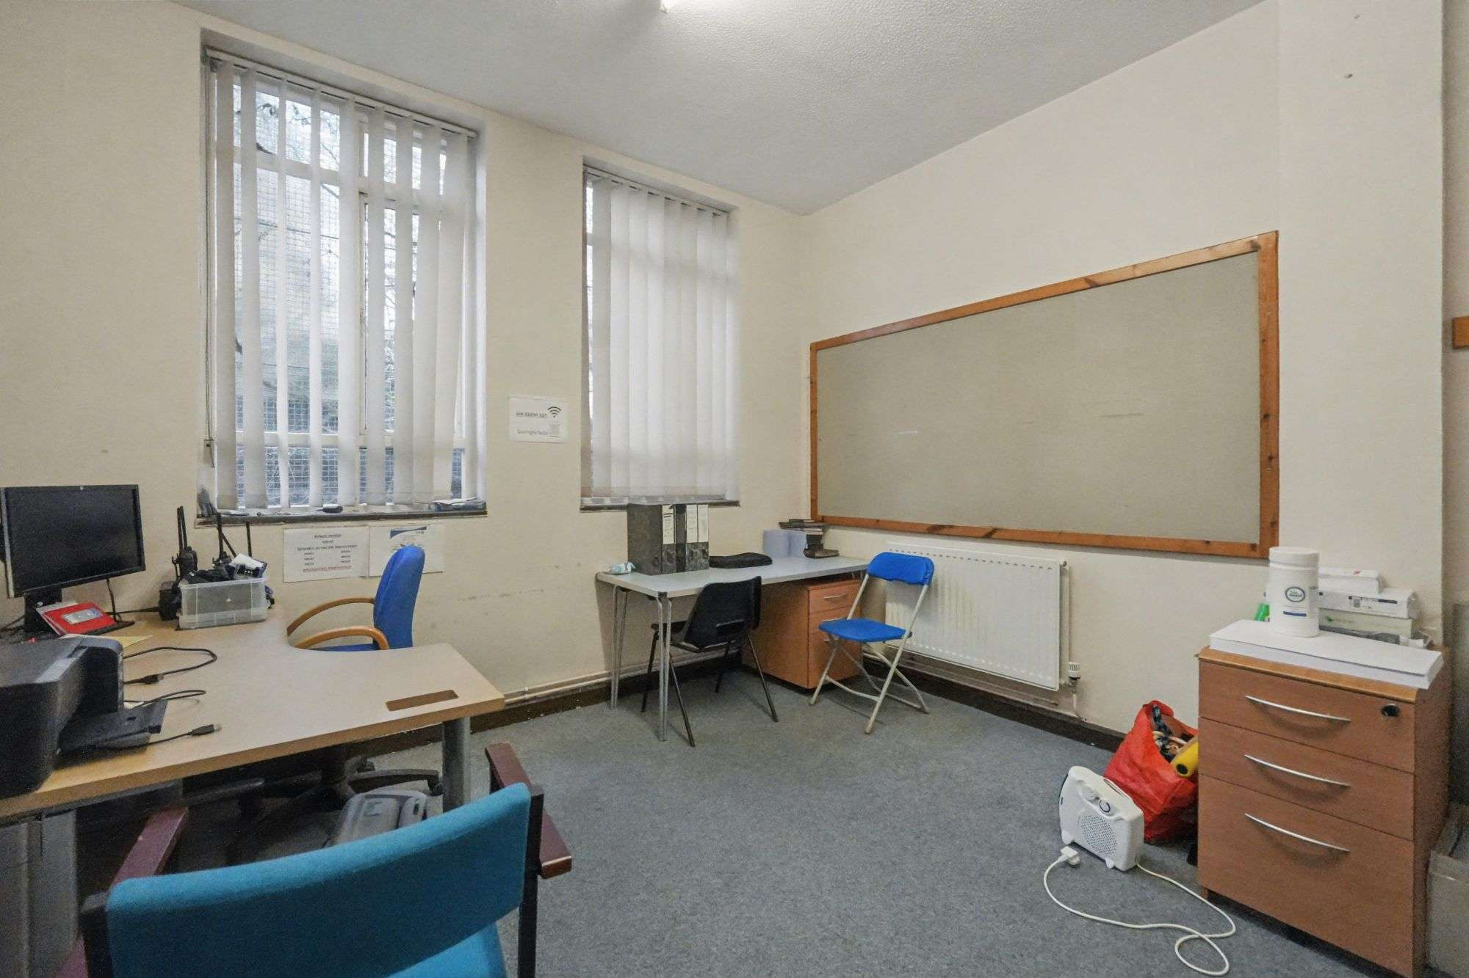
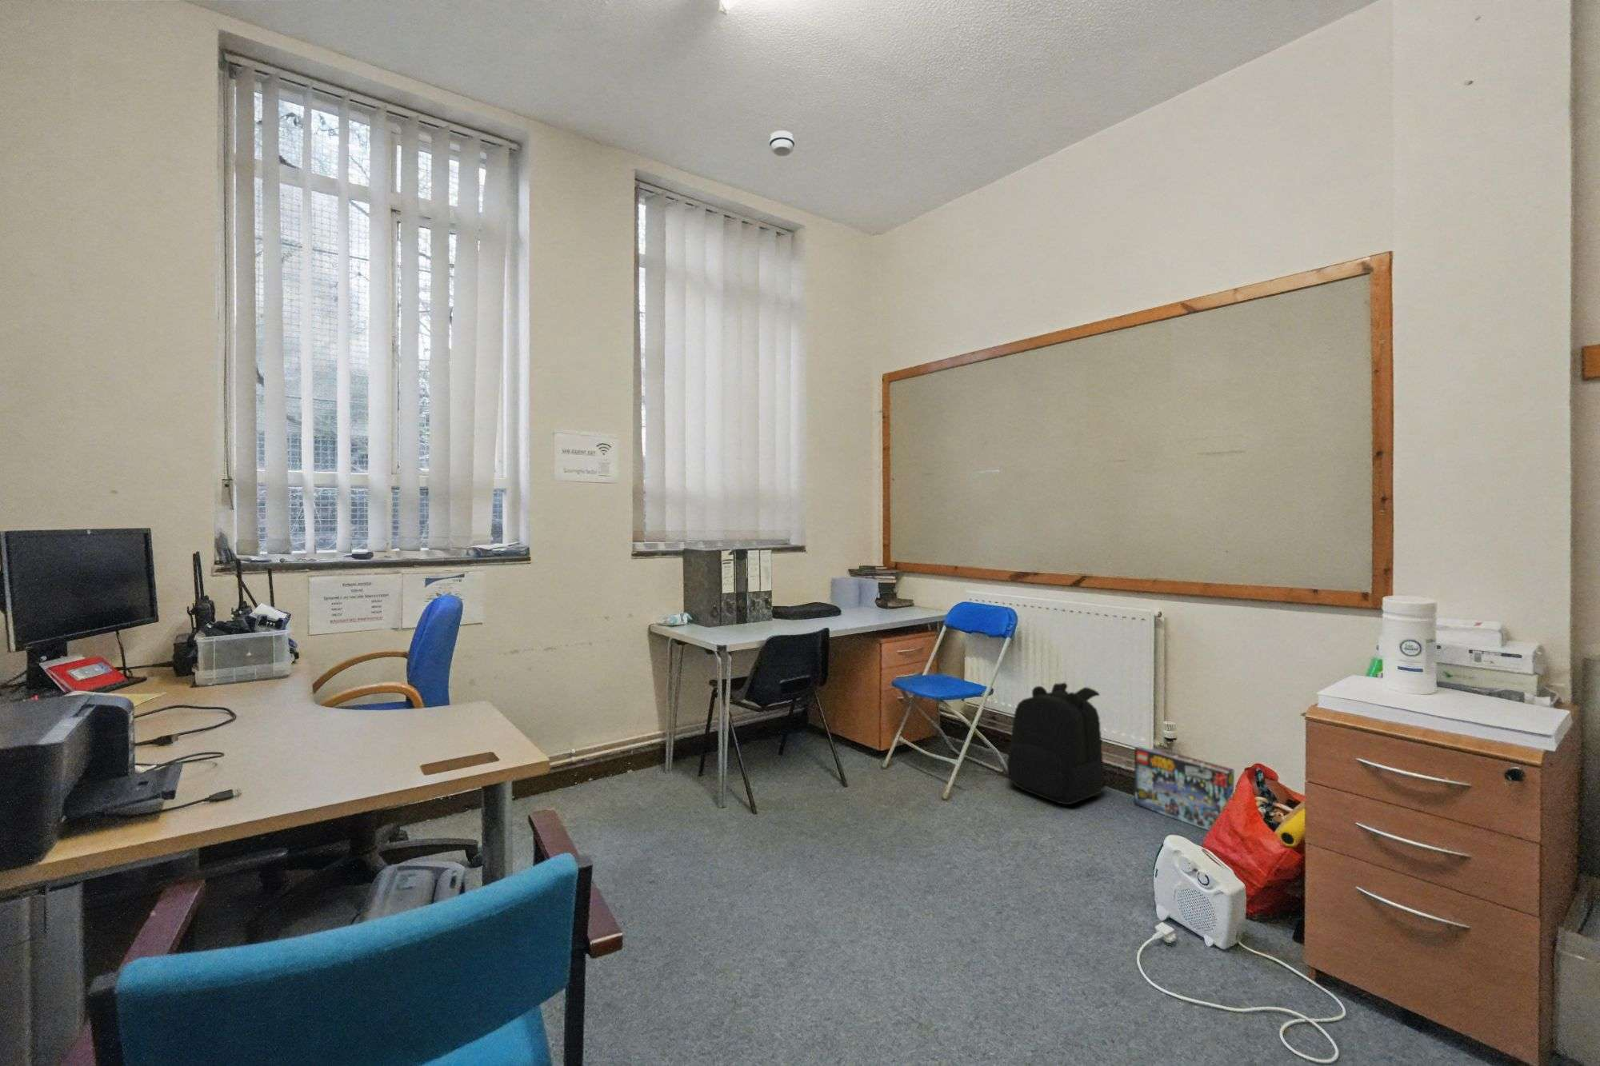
+ backpack (1060, 738)
+ box (1181, 788)
+ smoke detector (782, 144)
